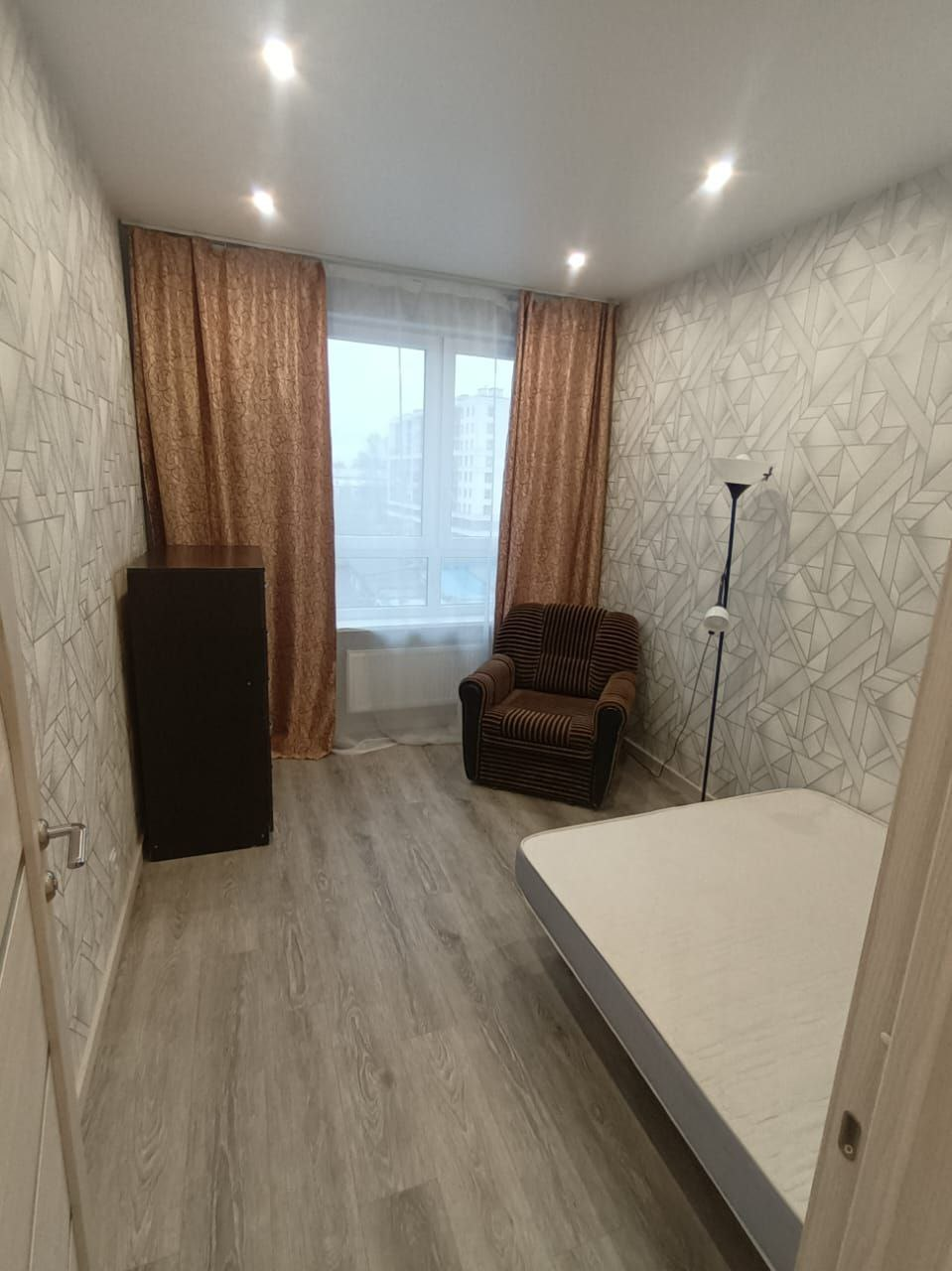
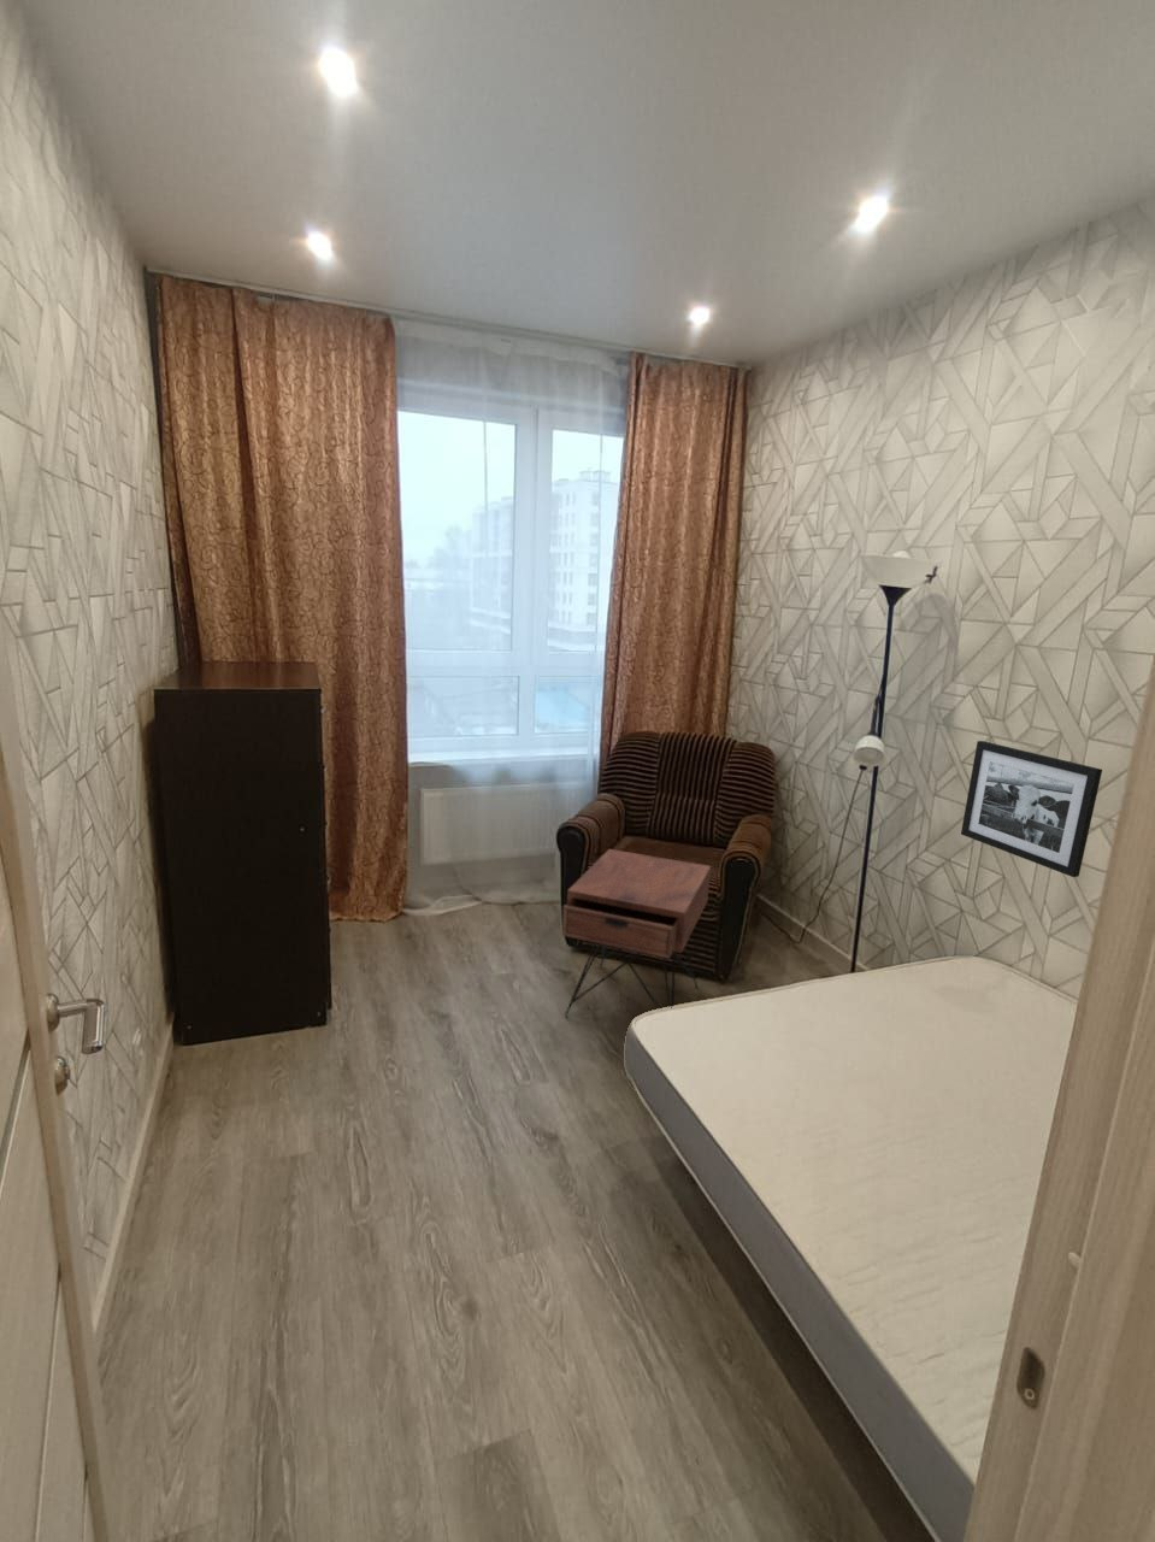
+ nightstand (635, 944)
+ picture frame (1025, 804)
